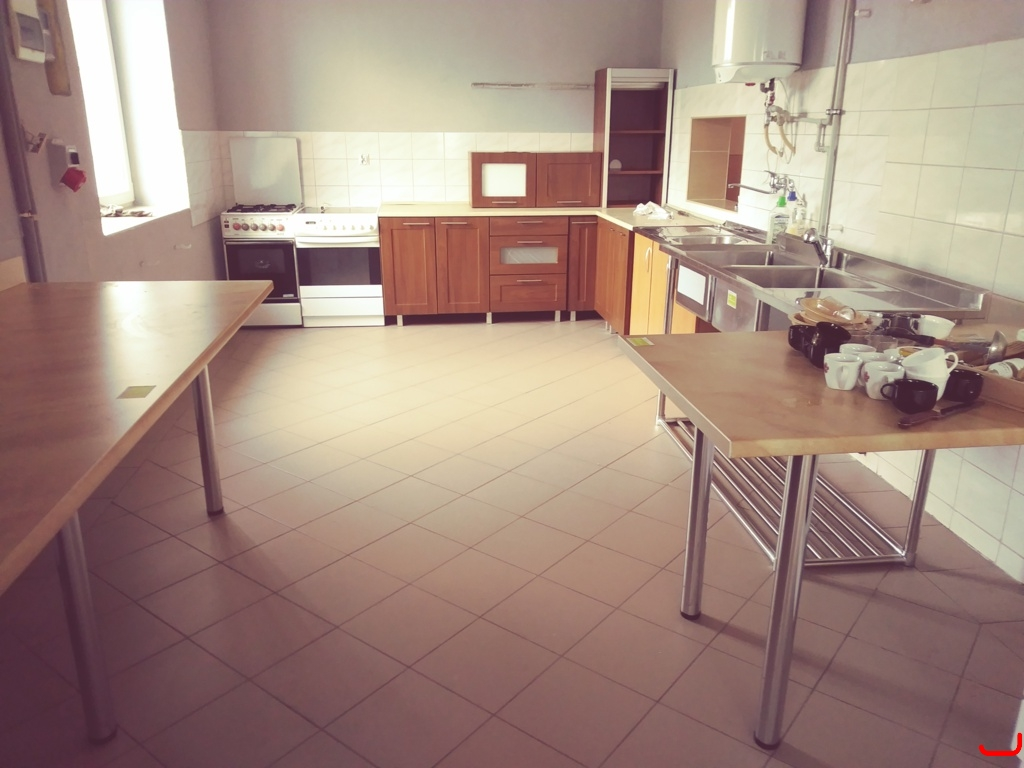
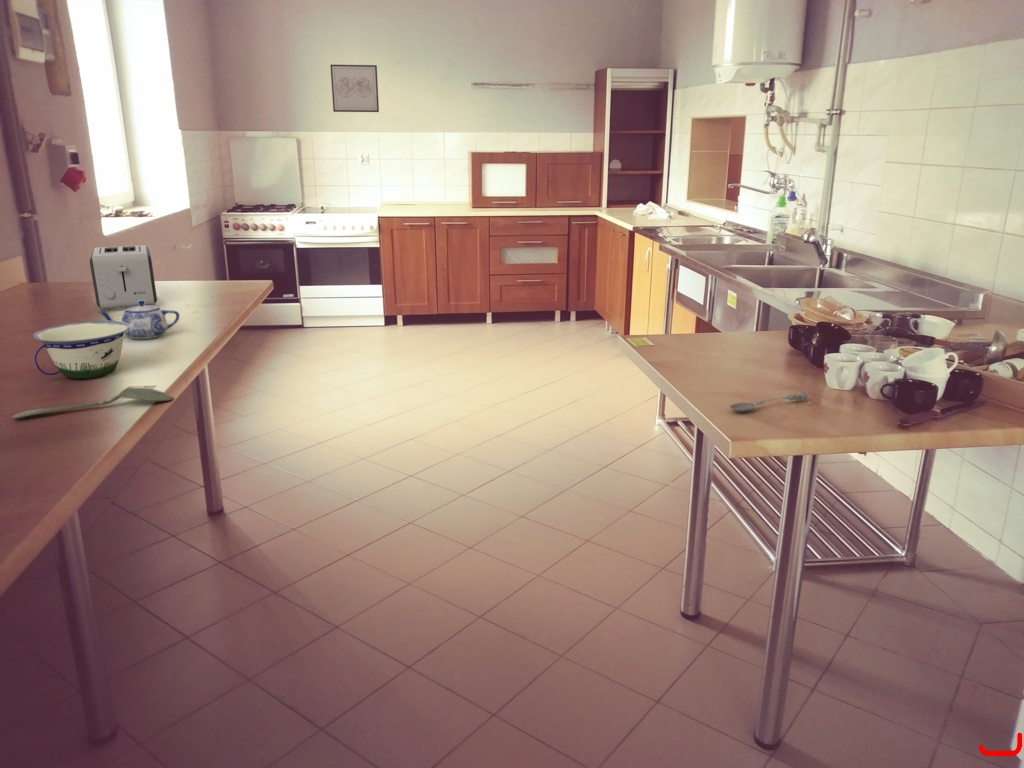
+ spoon (95, 402)
+ wall art (355, 88)
+ soupspoon (769, 400)
+ teapot (139, 318)
+ toaster (124, 277)
+ bowl (84, 352)
